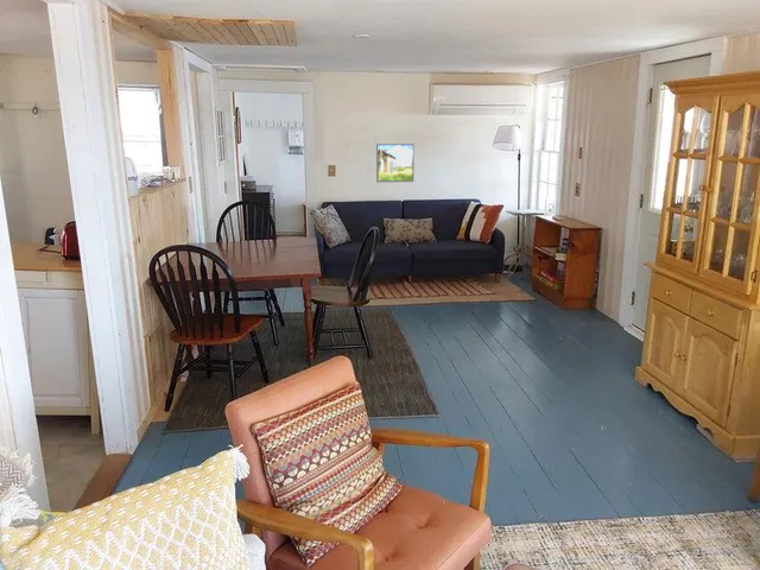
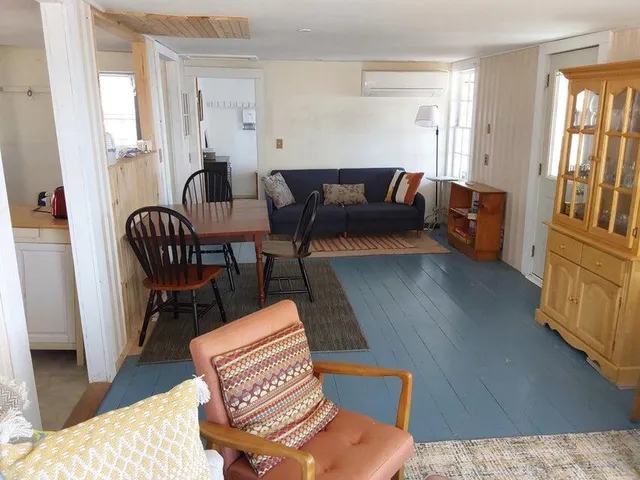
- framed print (394, 163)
